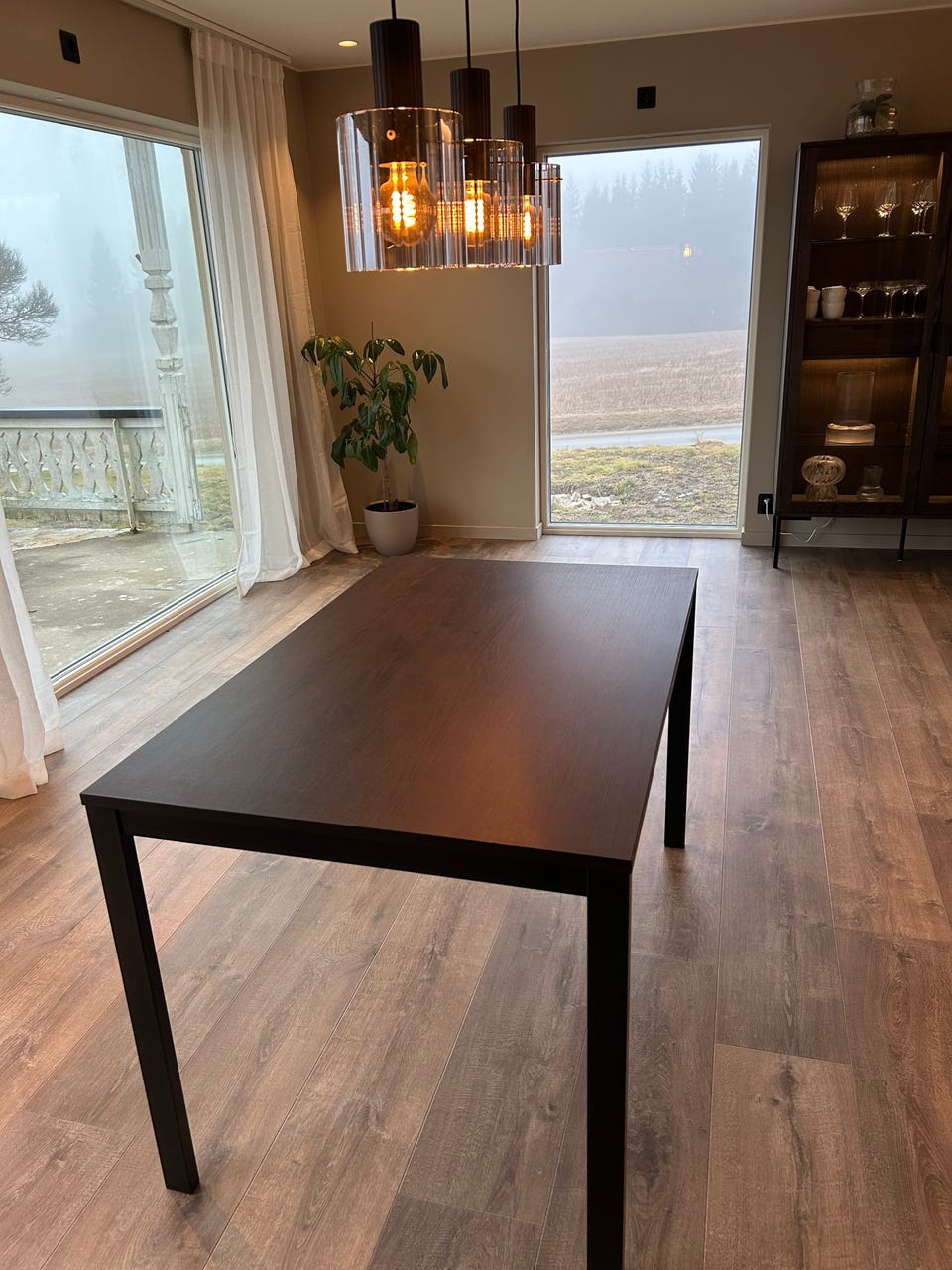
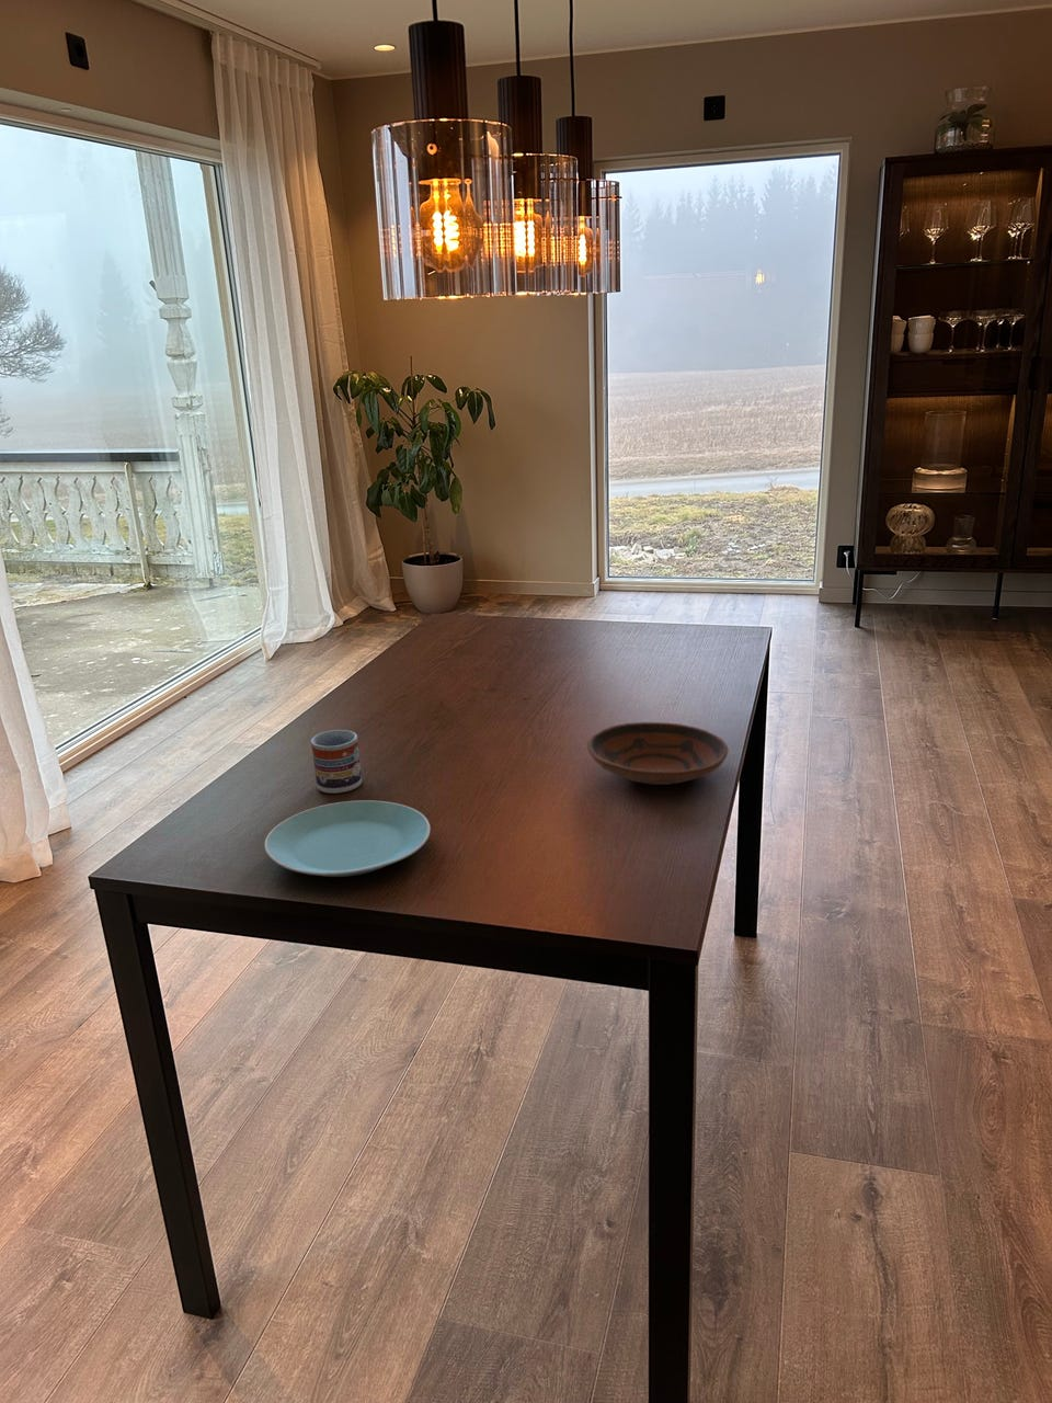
+ bowl (656, 758)
+ cup (338, 758)
+ plate (348, 842)
